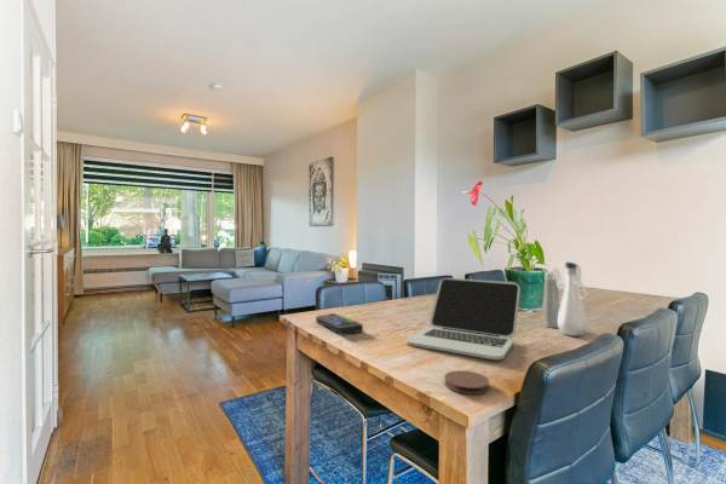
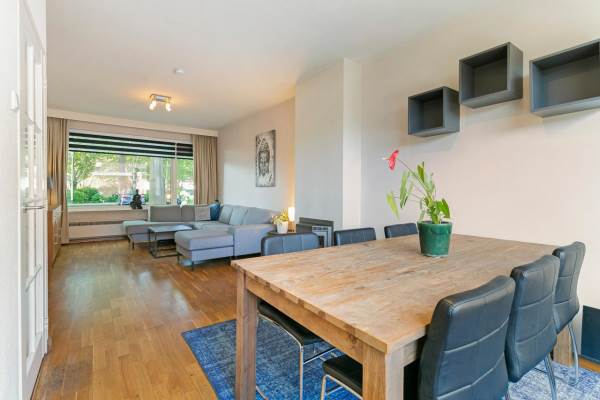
- laptop (465, 311)
- remote control (338, 322)
- coaster (466, 381)
- water bottle (565, 296)
